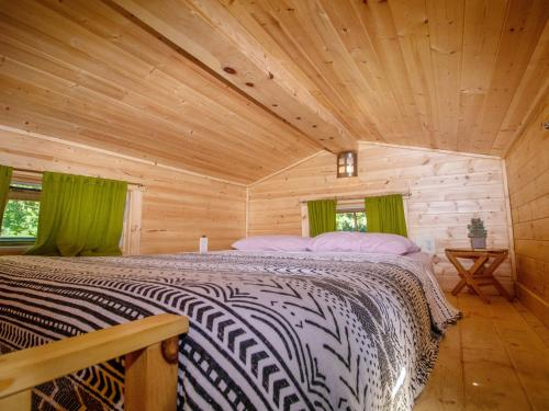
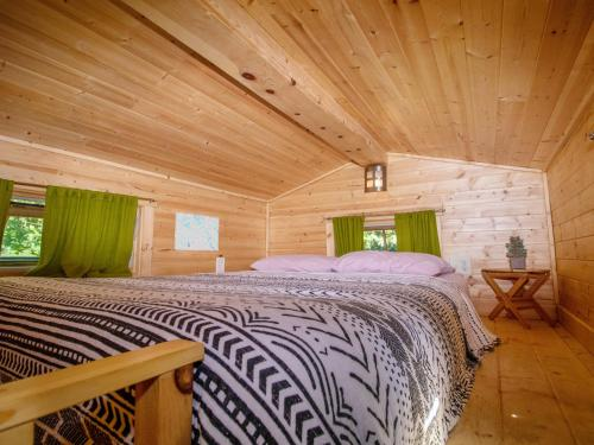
+ wall art (197, 233)
